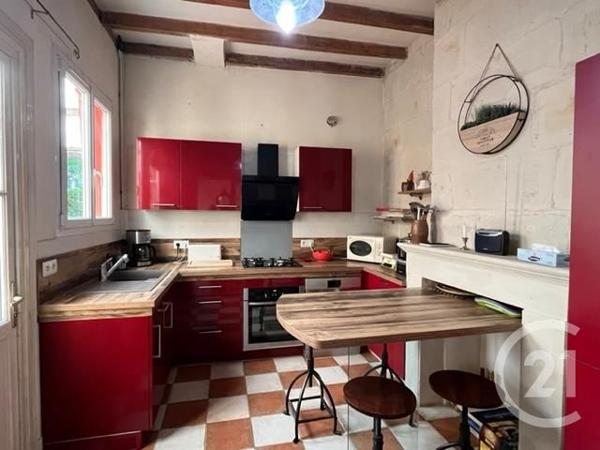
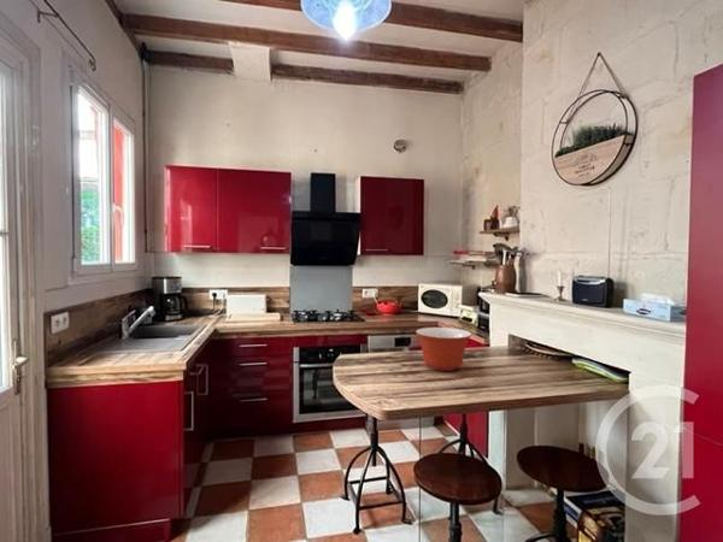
+ mixing bowl (442, 349)
